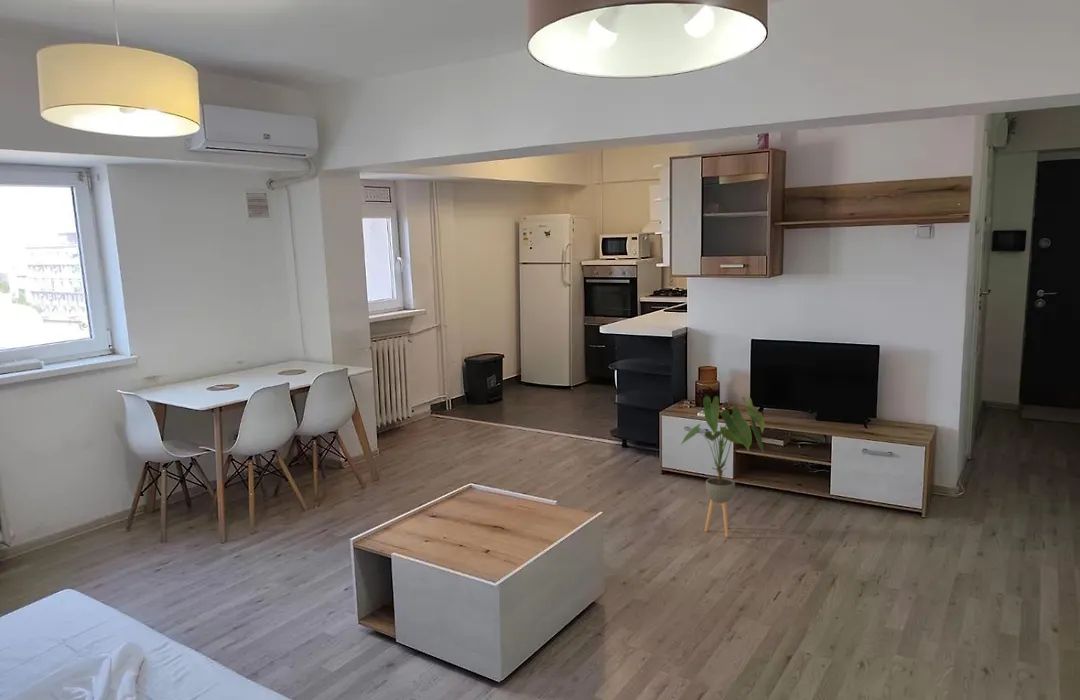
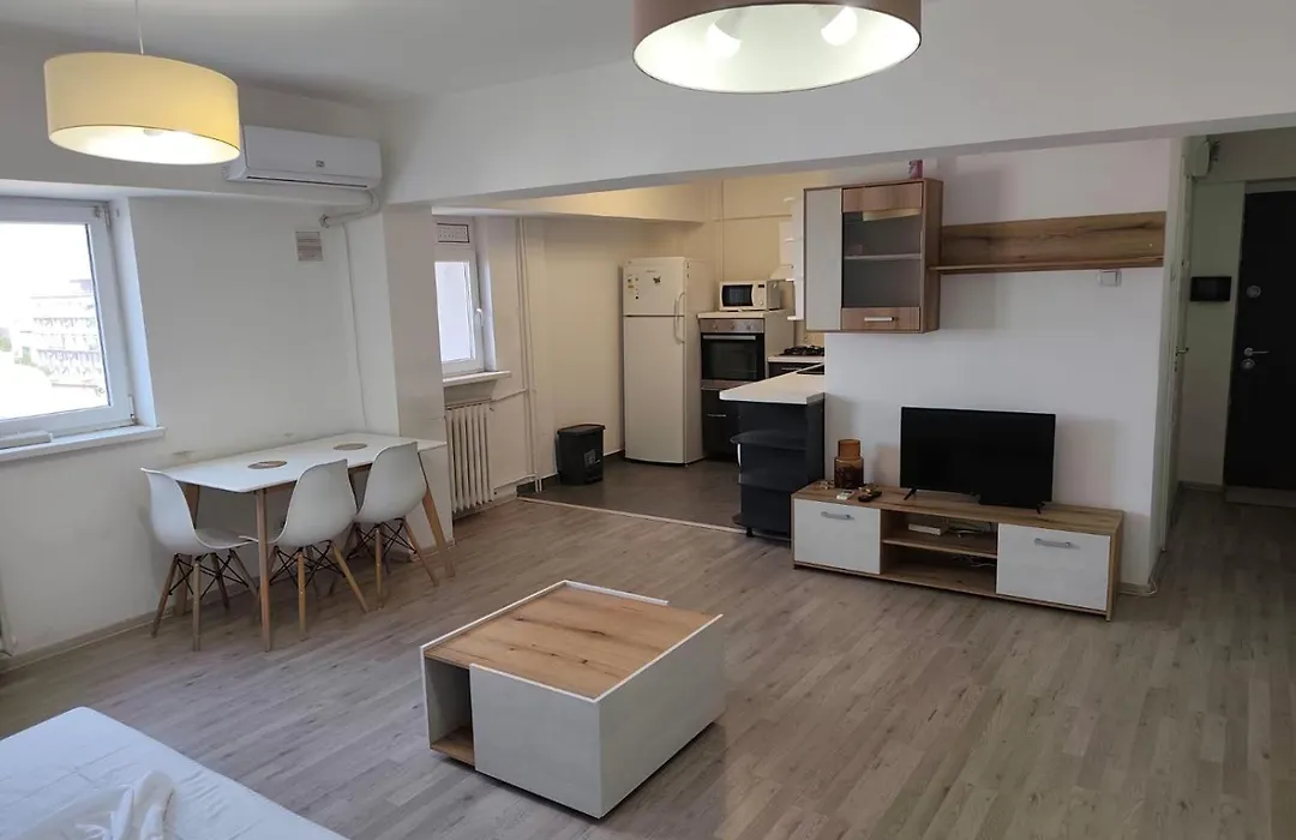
- house plant (726, 464)
